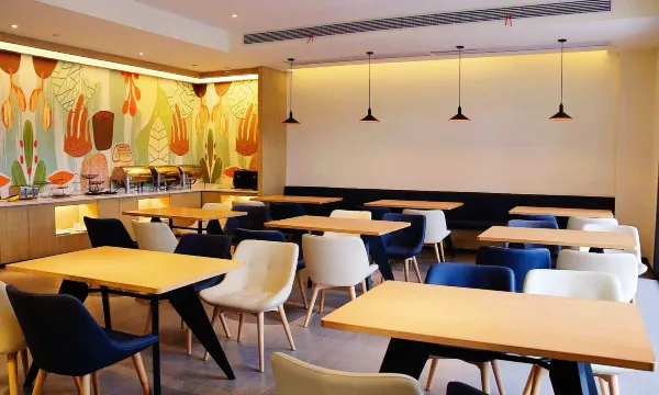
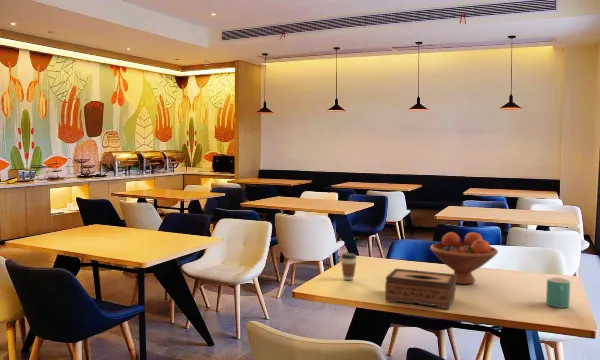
+ mug (558, 293)
+ tissue box (420, 287)
+ coffee cup (348, 266)
+ fruit bowl (463, 258)
